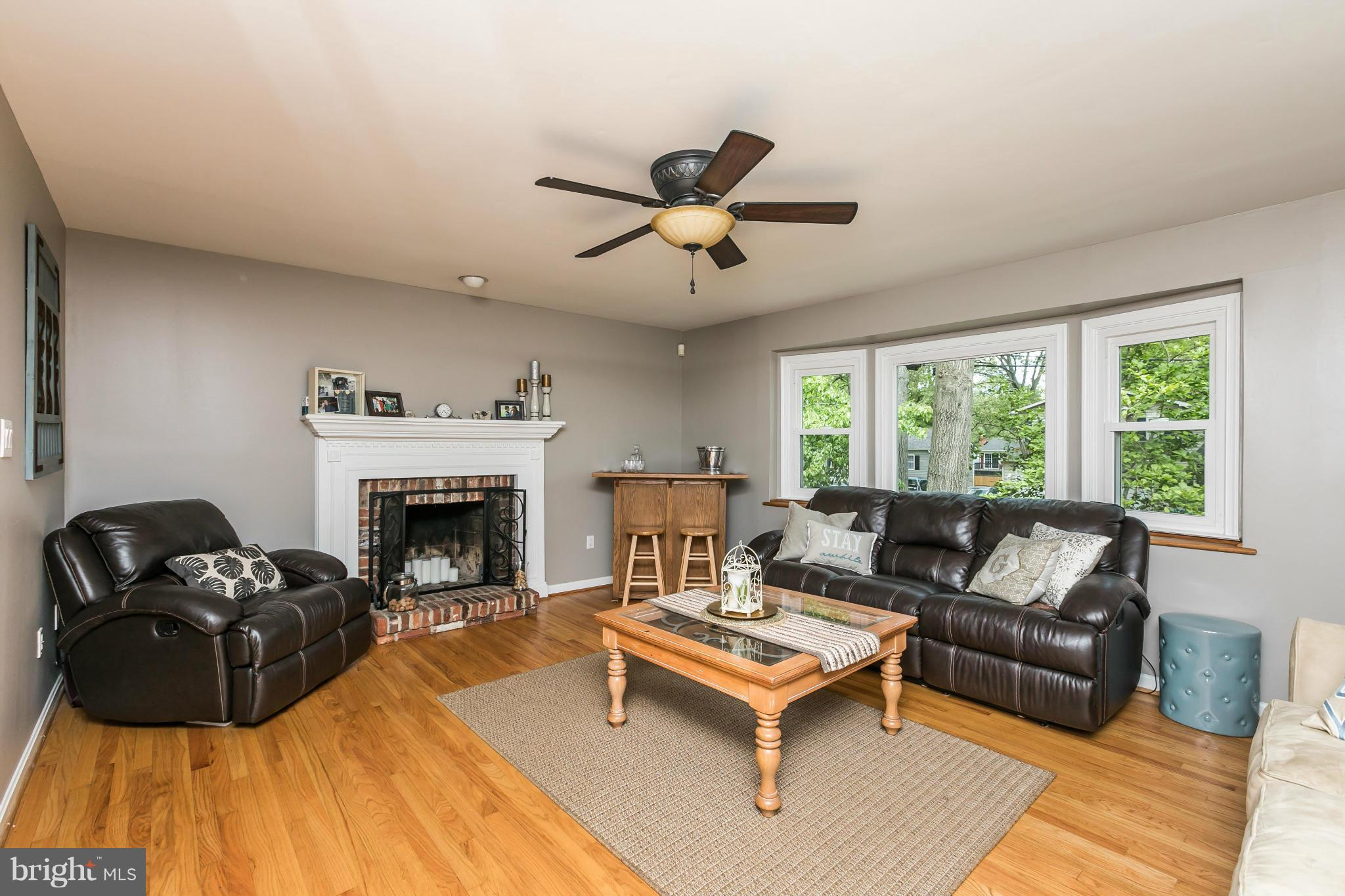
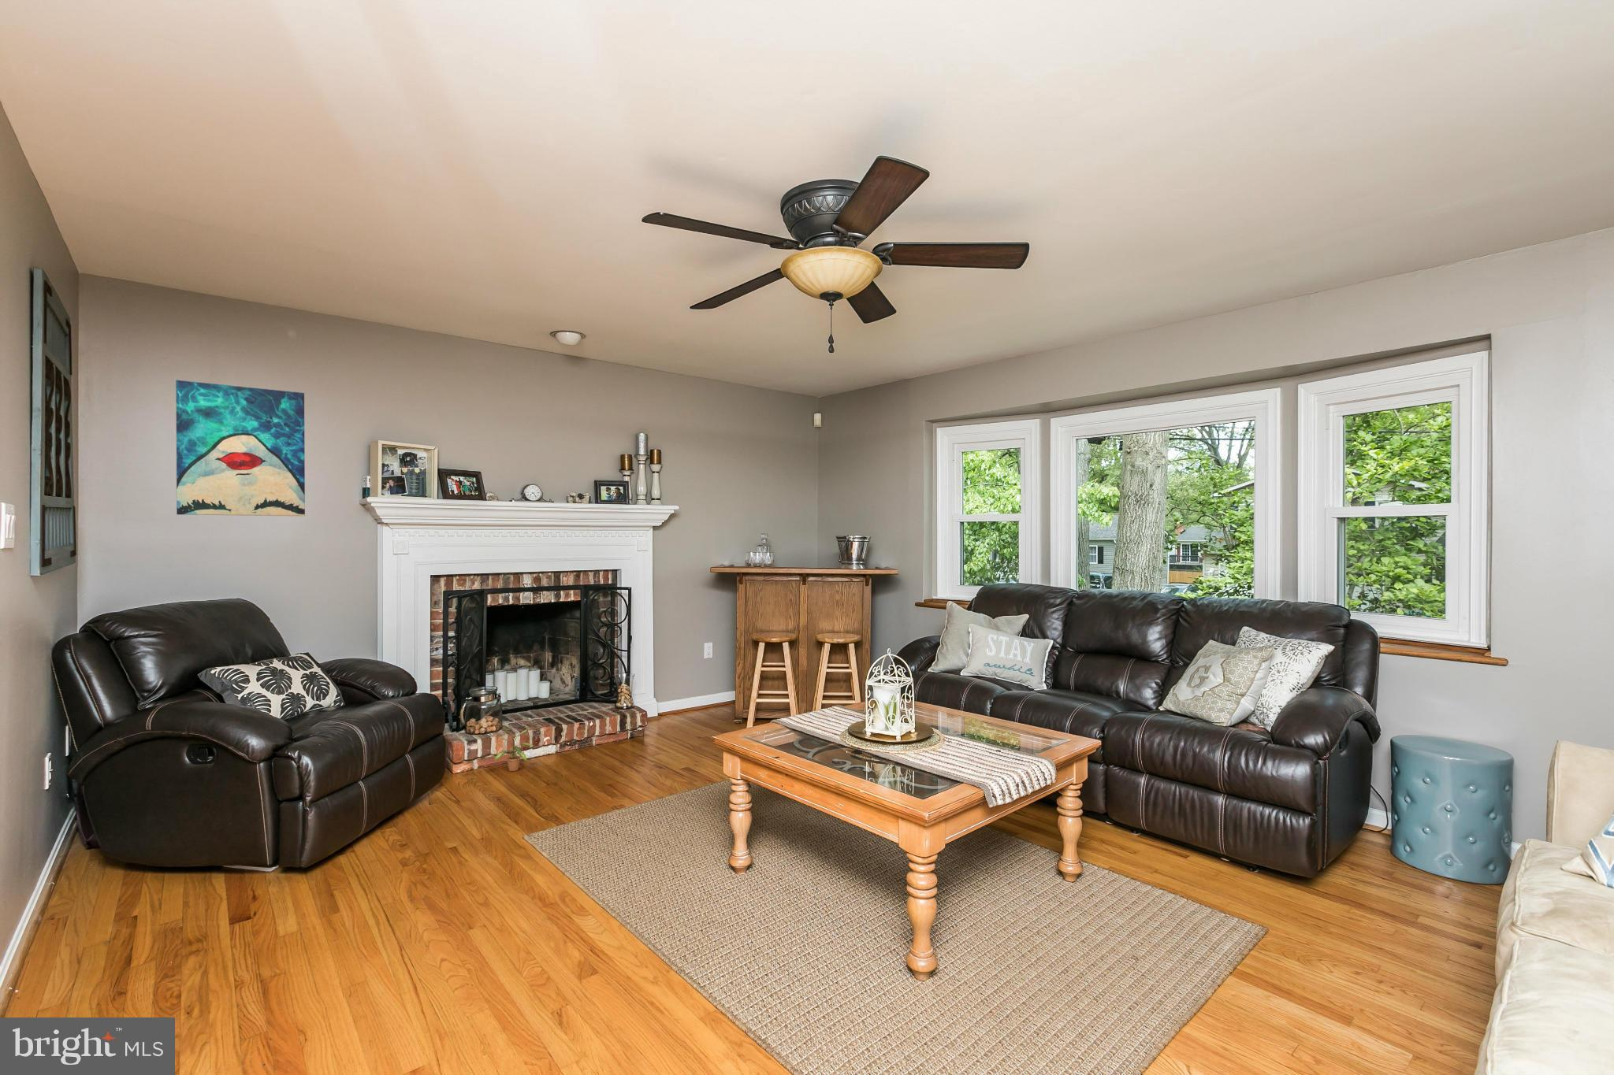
+ potted plant (511, 744)
+ wall art (242, 451)
